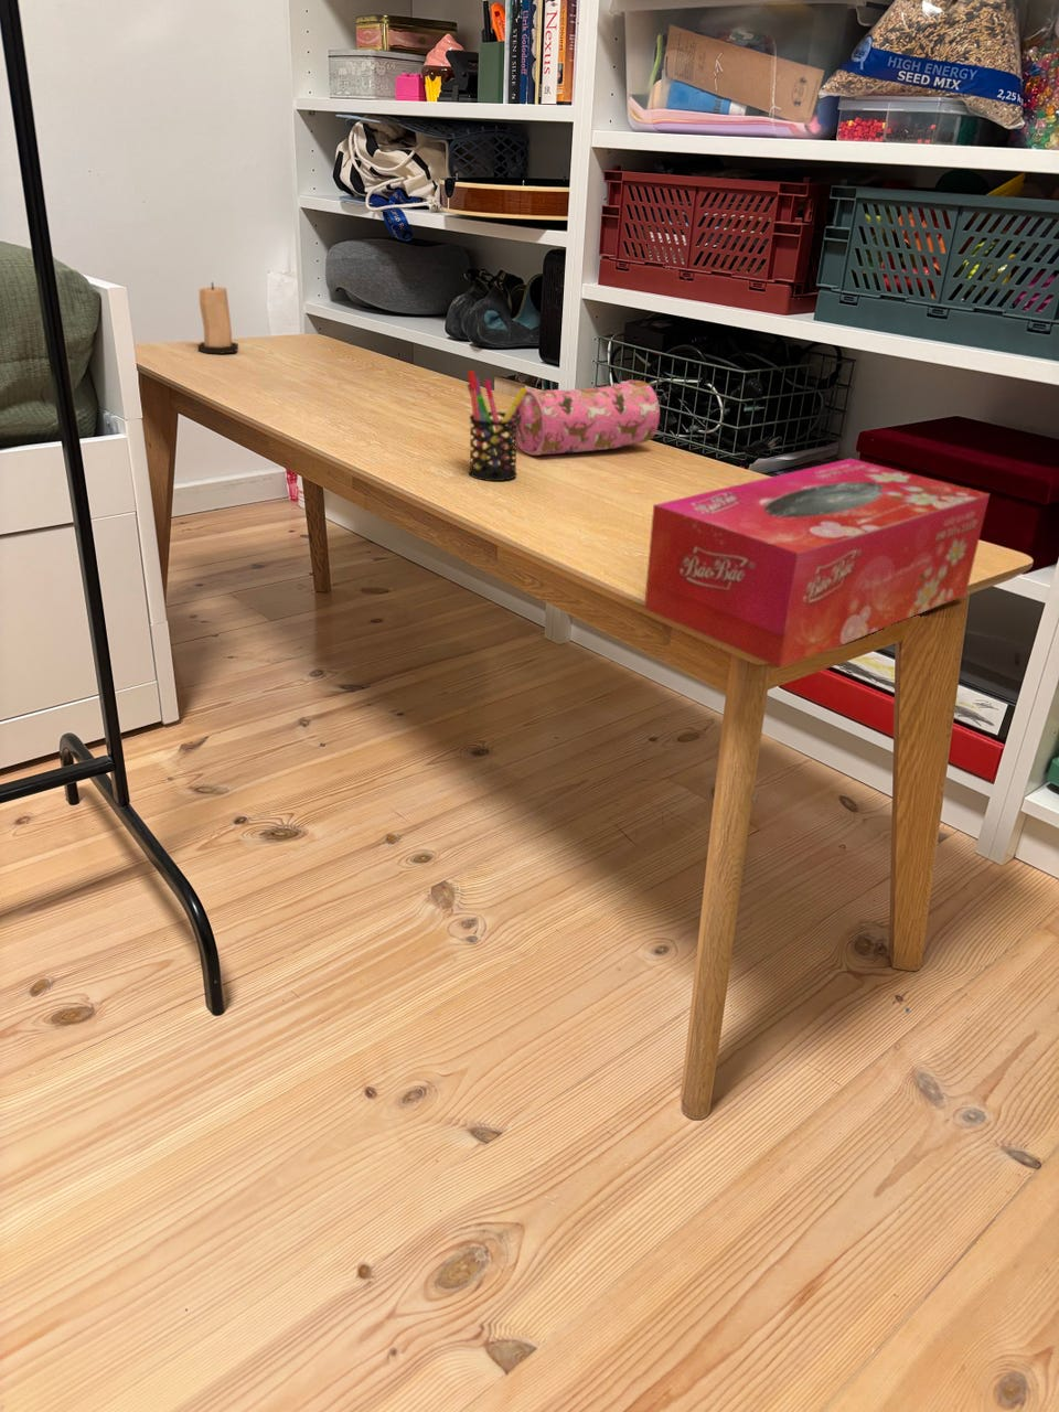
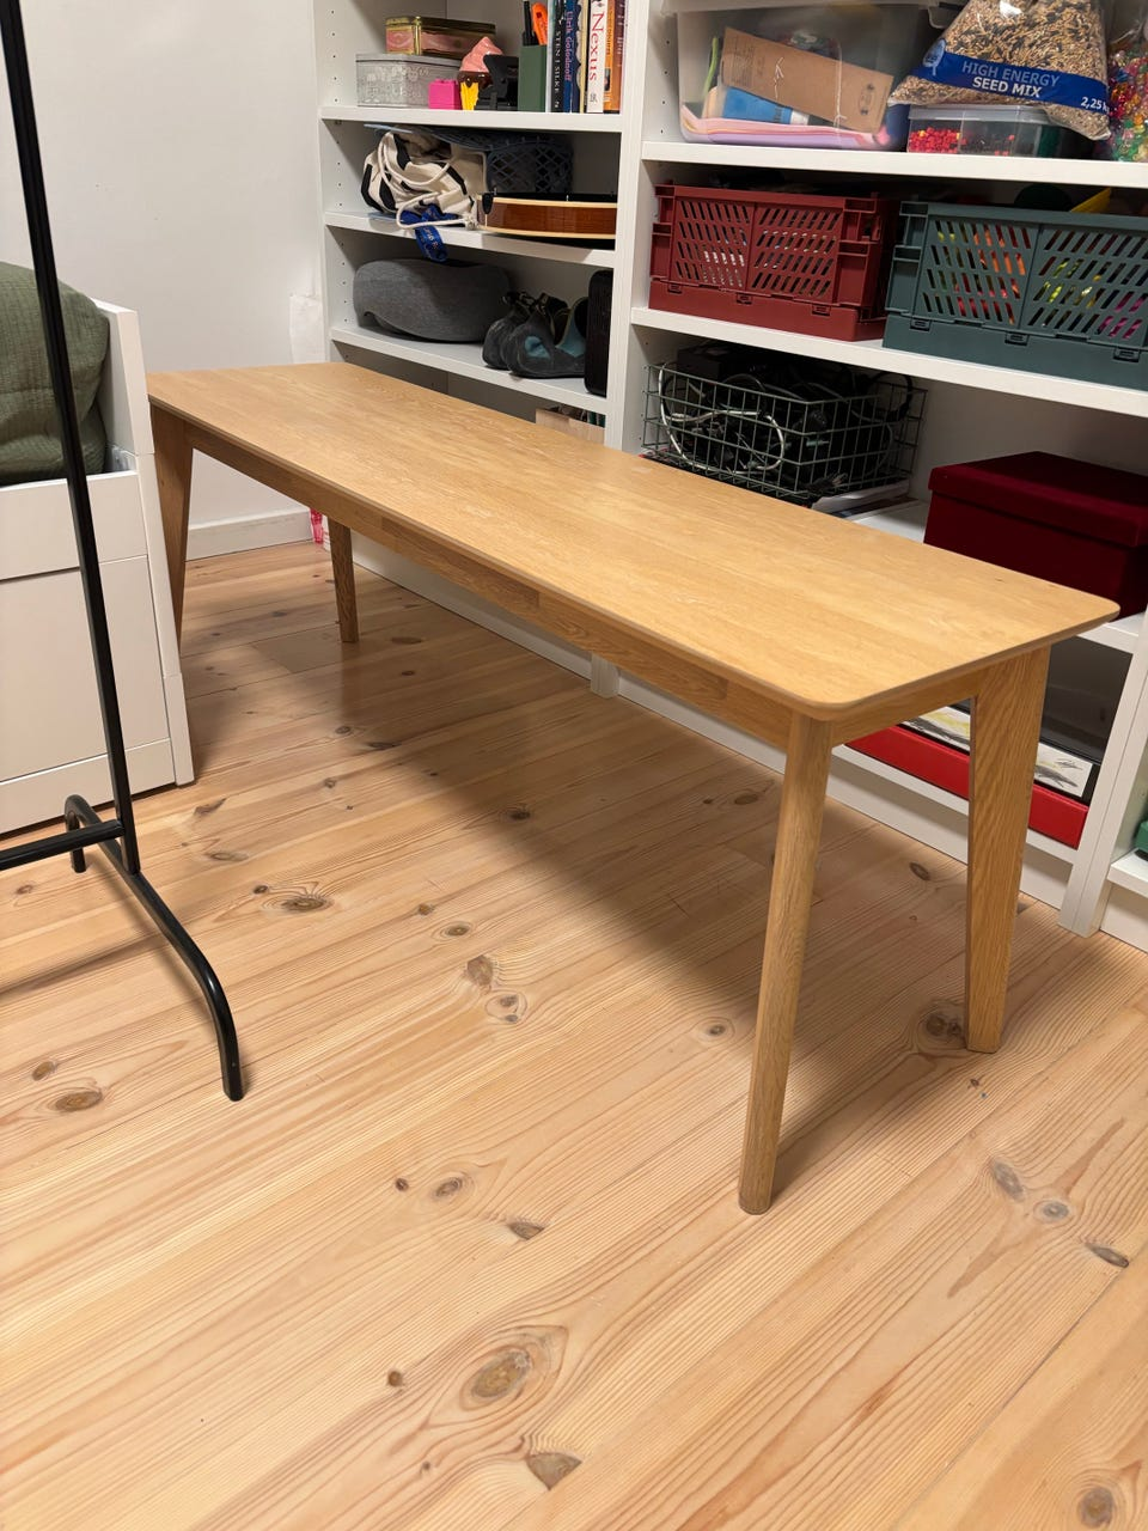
- pen holder (488, 425)
- pencil case (585, 417)
- candle (215, 316)
- tissue box (819, 551)
